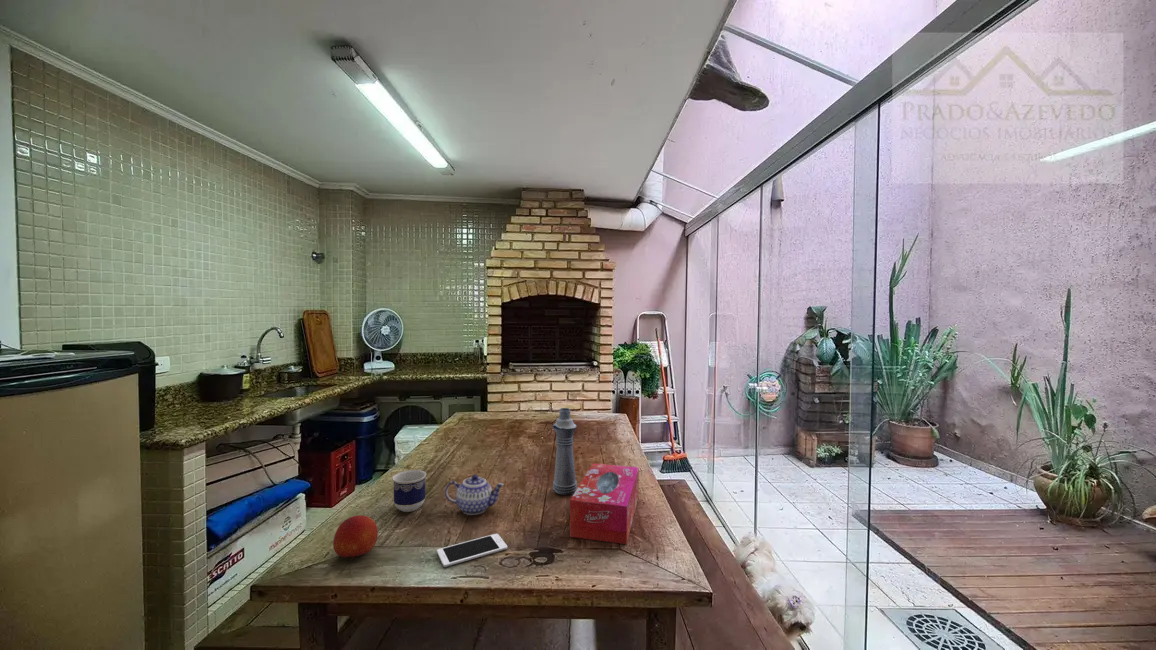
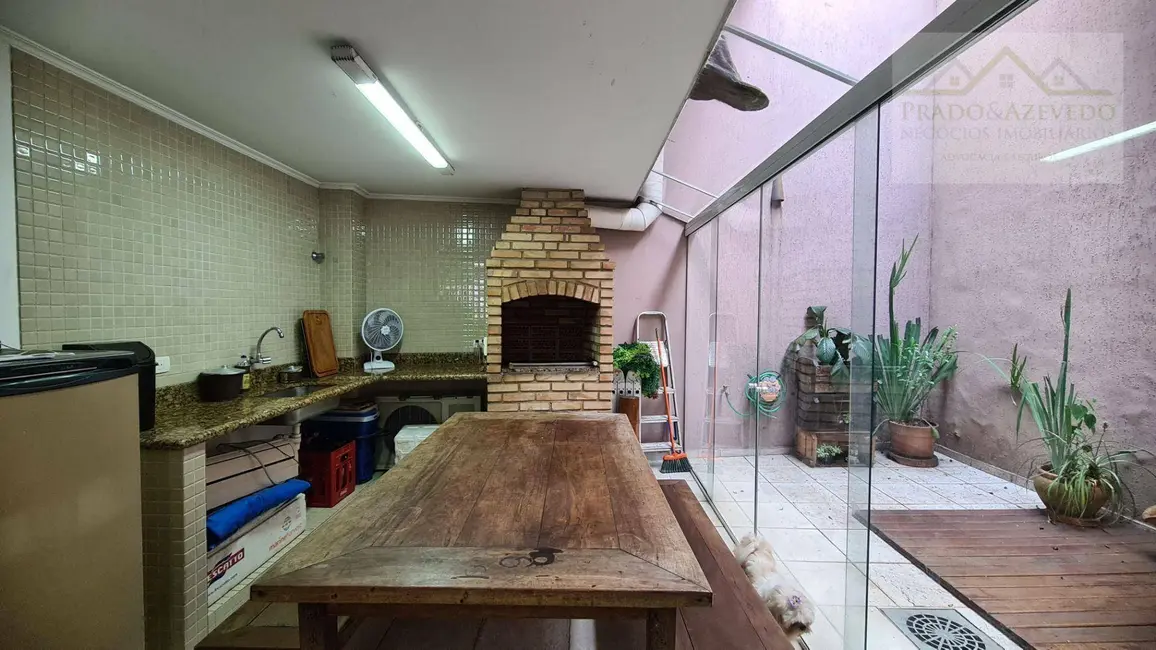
- cell phone (472, 549)
- teapot (474, 492)
- fruit (356, 535)
- bottle (564, 449)
- tissue box (607, 498)
- cup (412, 489)
